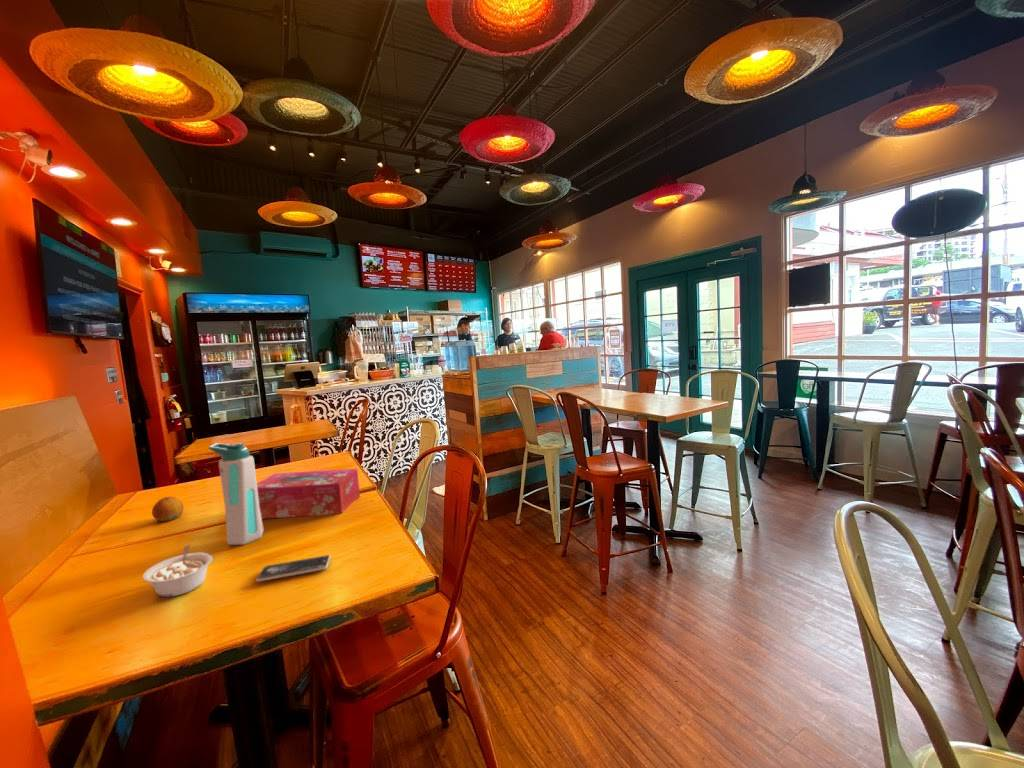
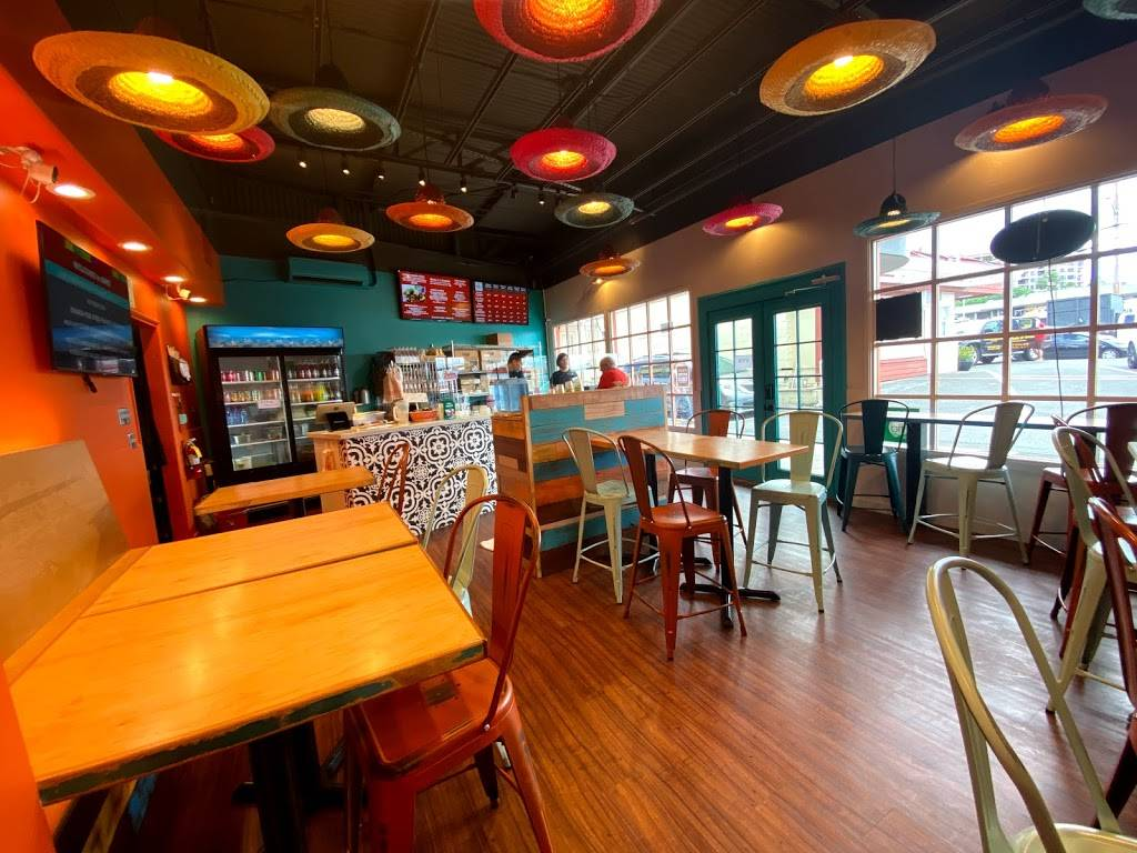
- fruit (167, 508)
- smartphone (295, 567)
- water bottle (237, 492)
- legume (178, 573)
- tissue box (306, 492)
